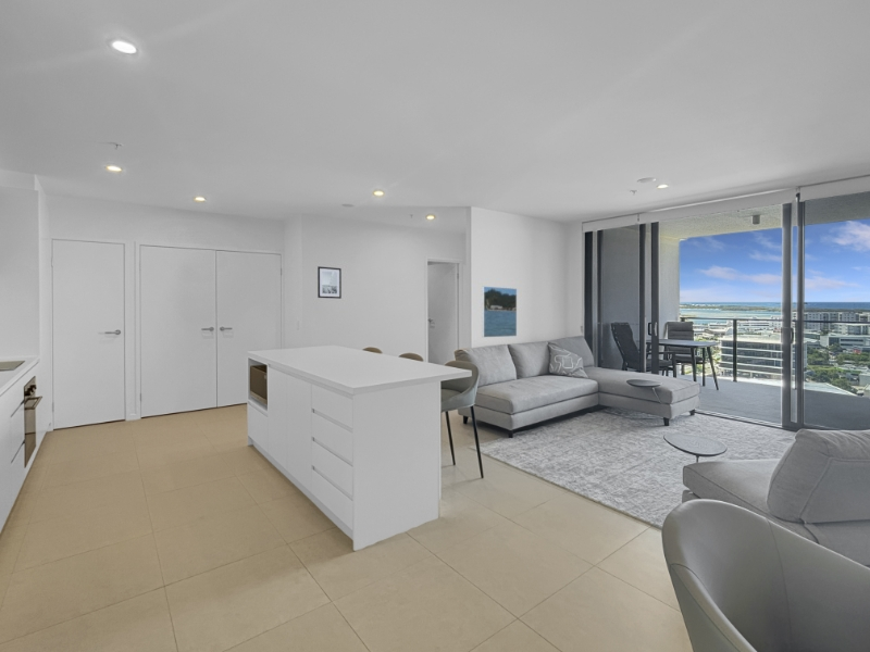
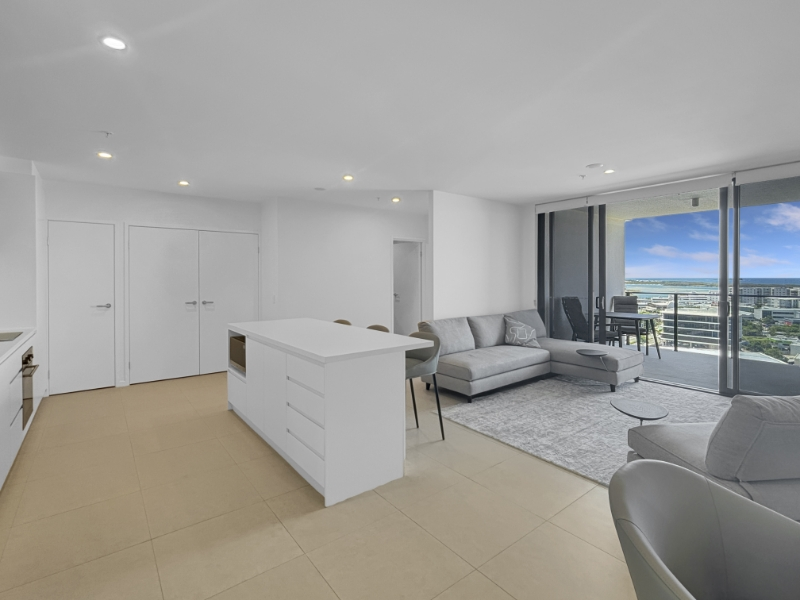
- wall art (330, 283)
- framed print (499, 312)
